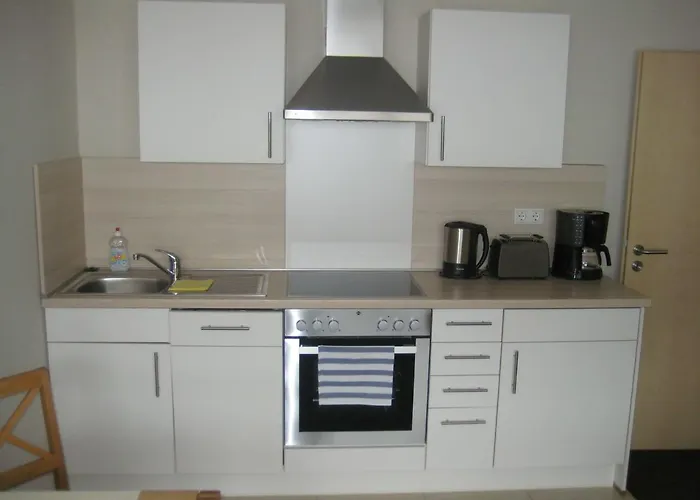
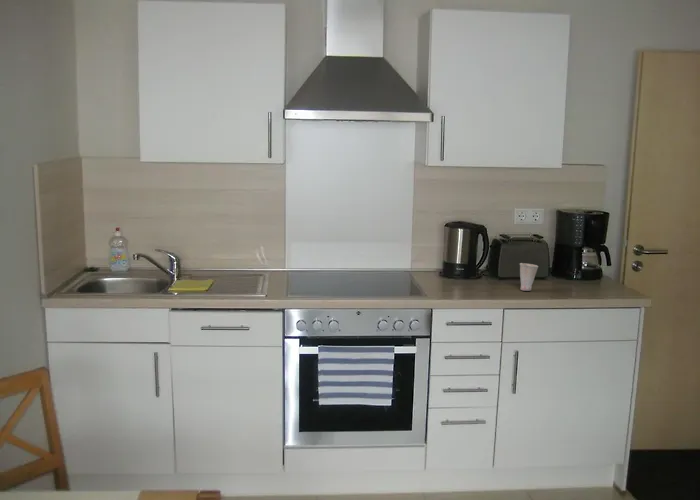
+ cup (528, 277)
